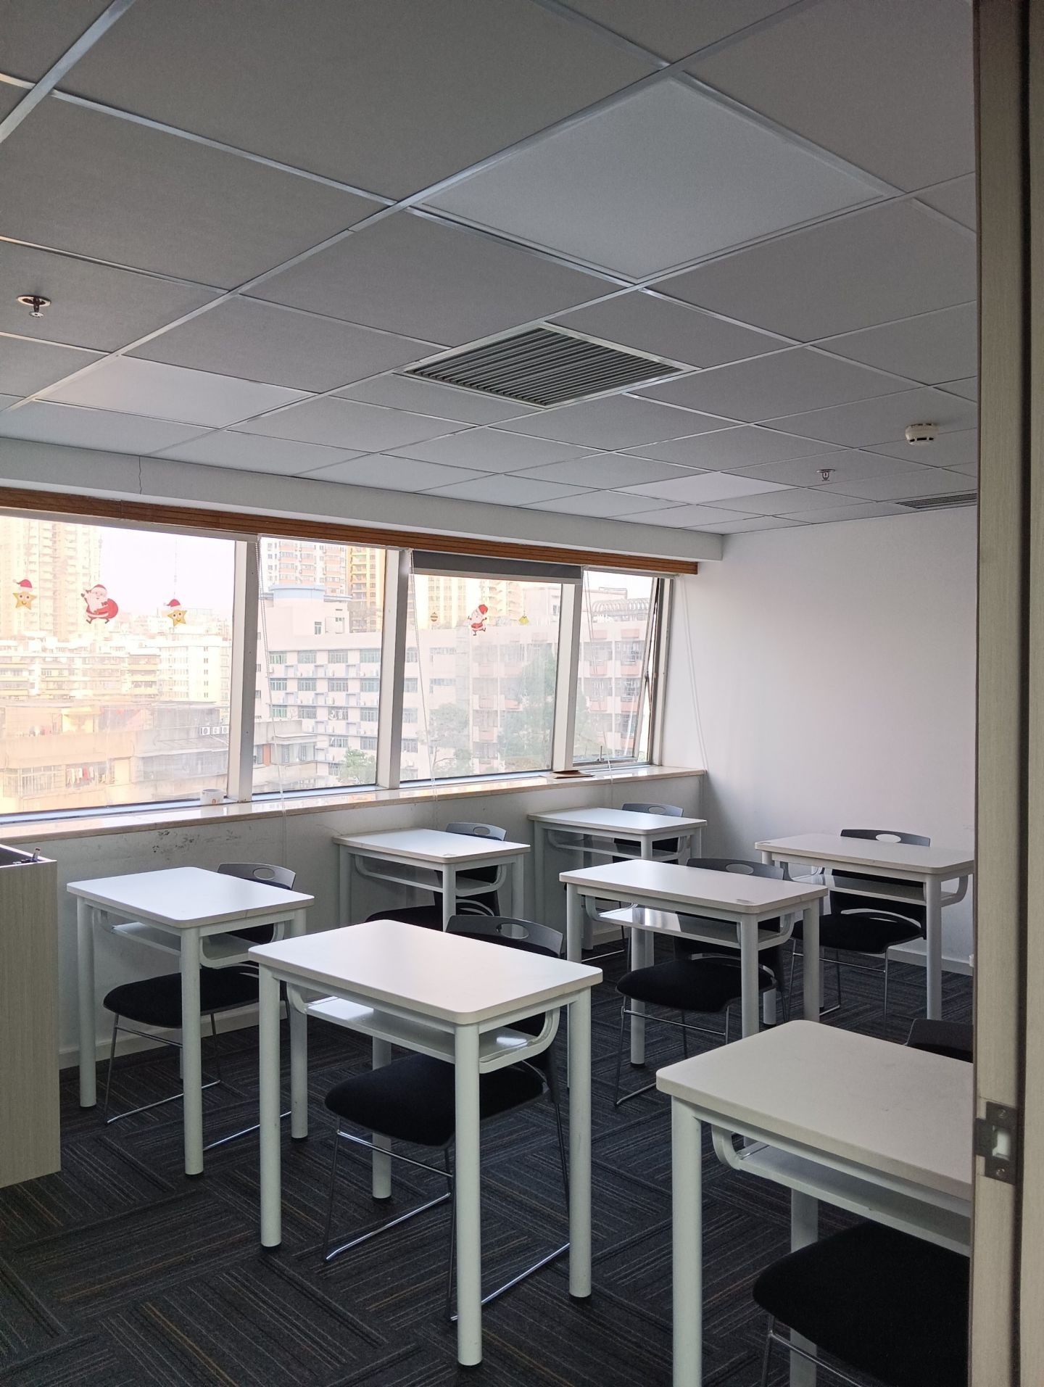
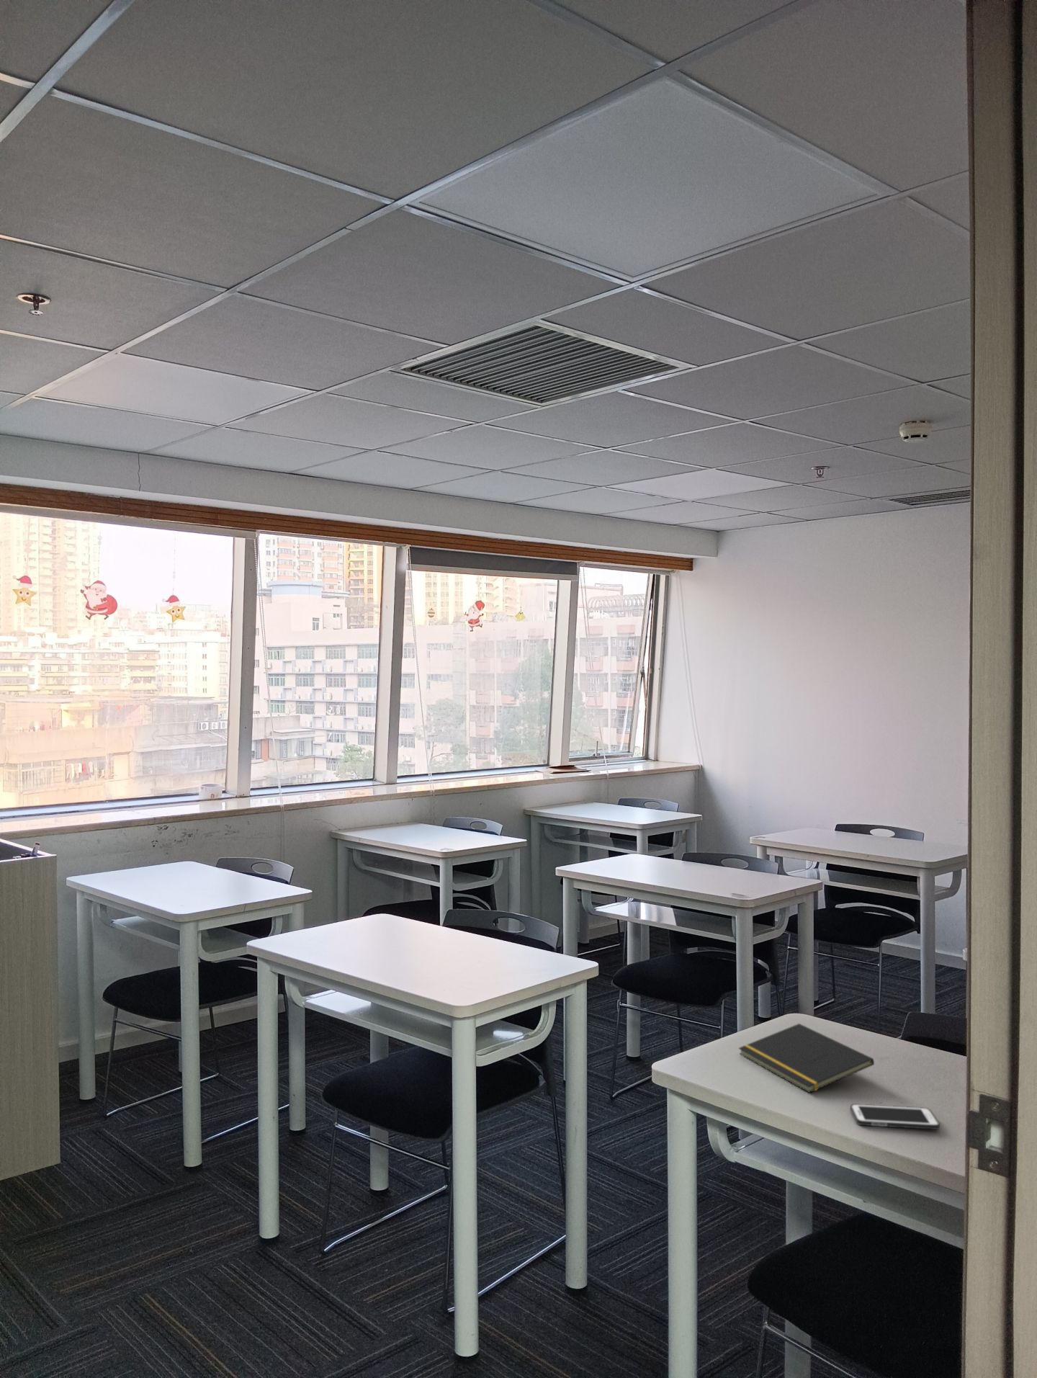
+ notepad (804, 1056)
+ cell phone (893, 1117)
